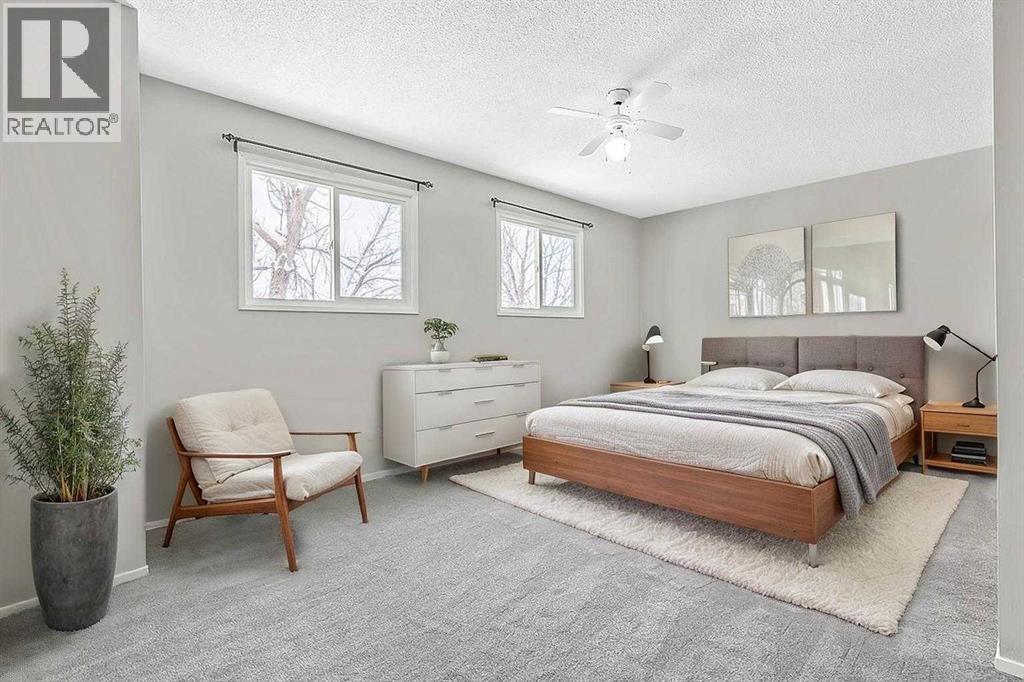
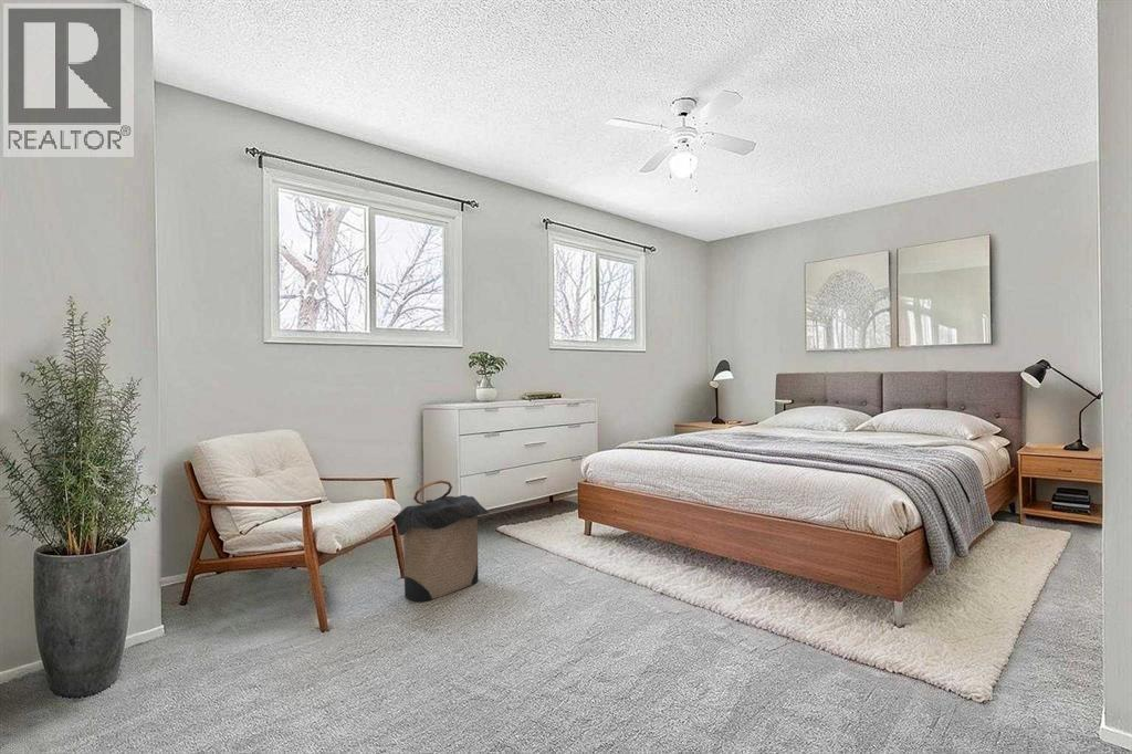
+ laundry hamper (441, 532)
